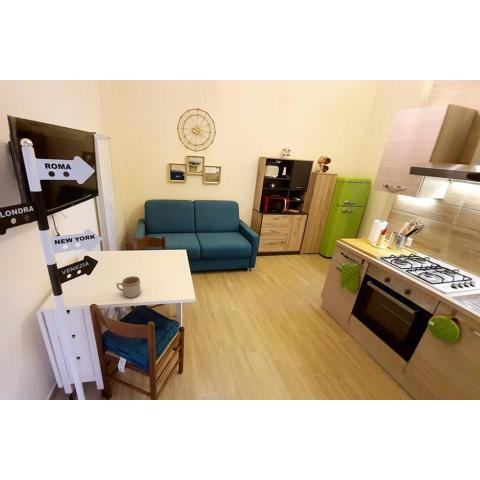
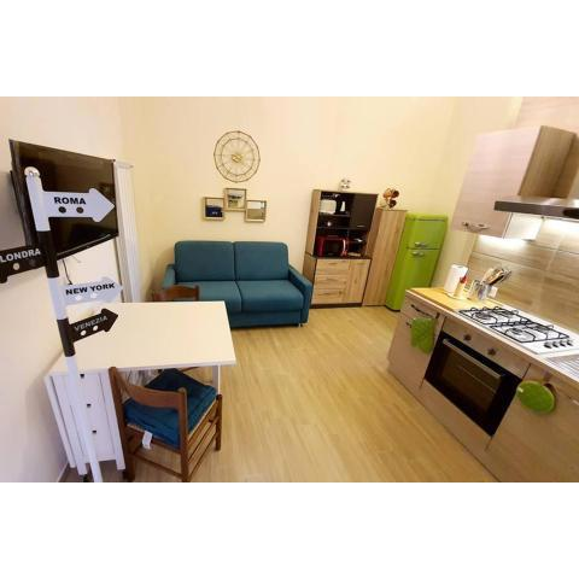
- mug (128, 287)
